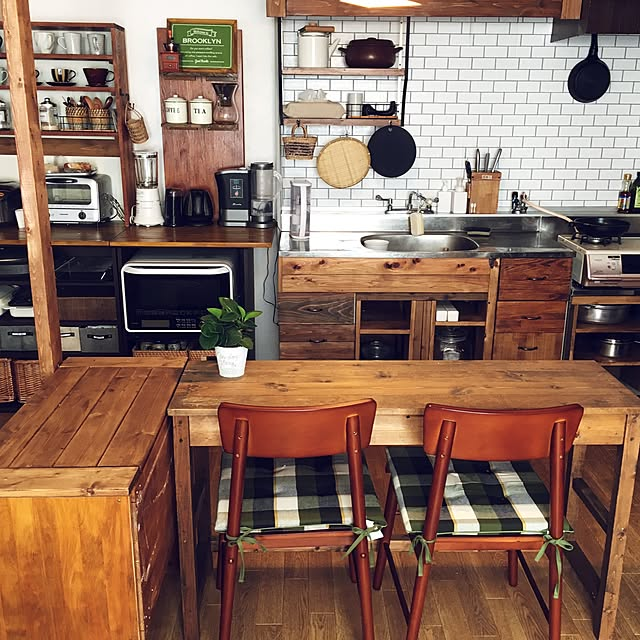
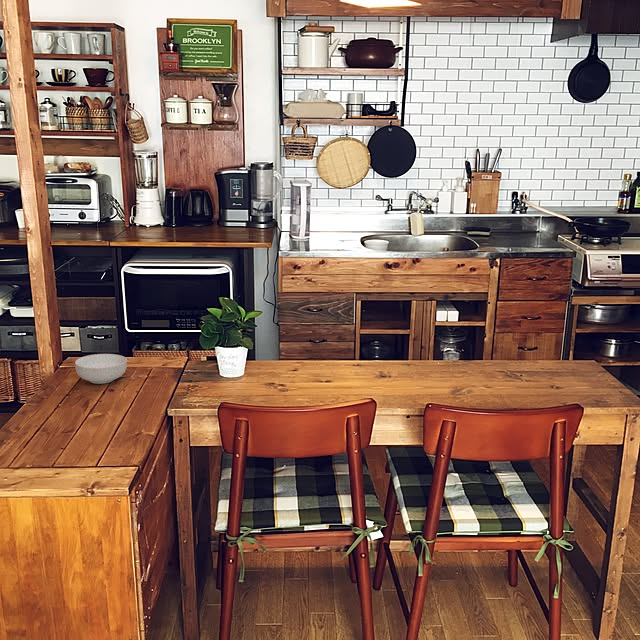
+ cereal bowl (101, 370)
